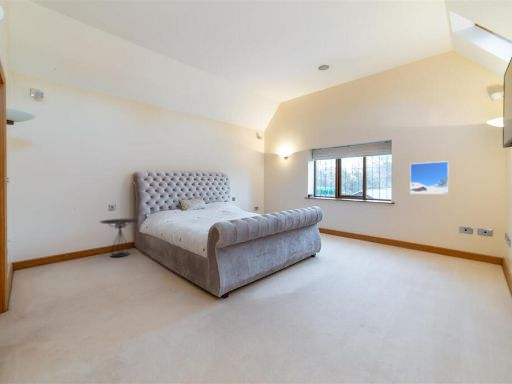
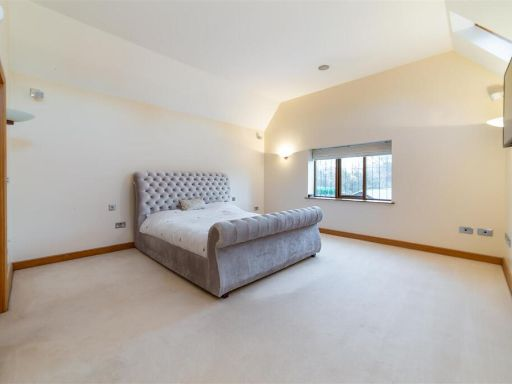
- side table (119, 237)
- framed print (428, 178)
